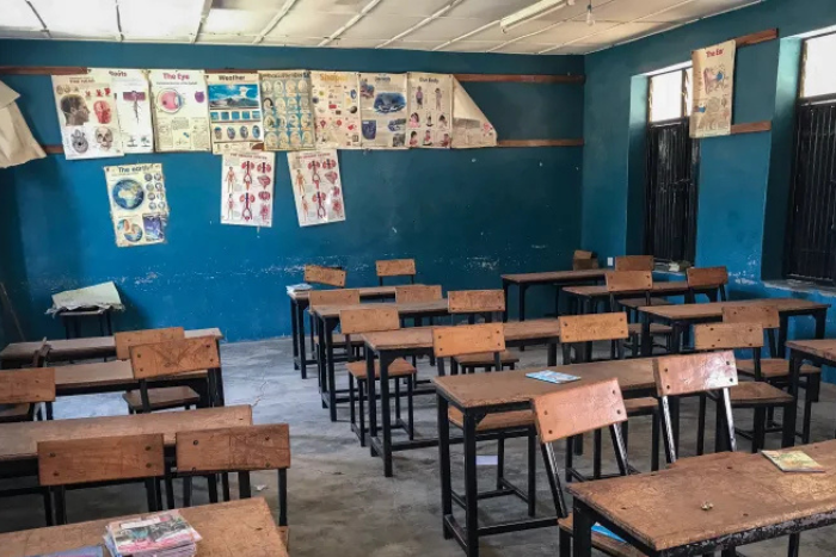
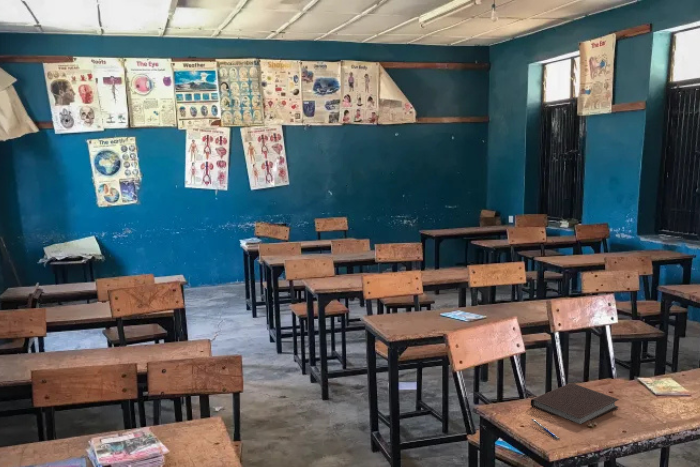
+ pen (544, 428)
+ notebook (574, 402)
